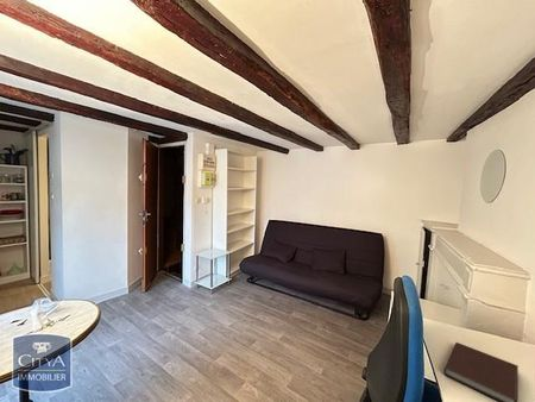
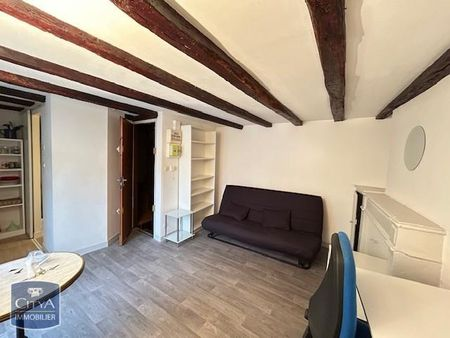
- notebook (480, 370)
